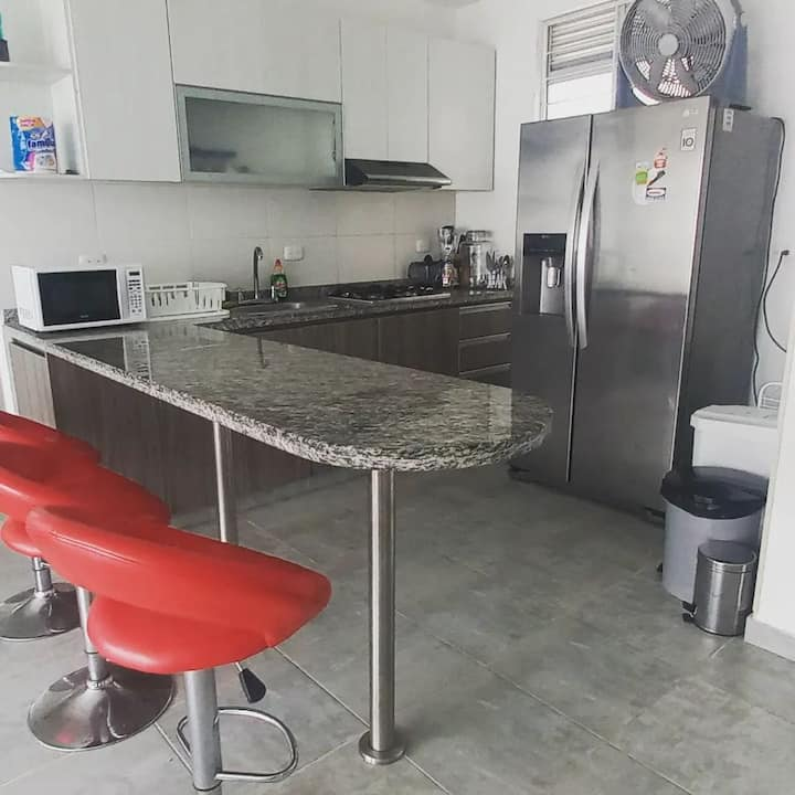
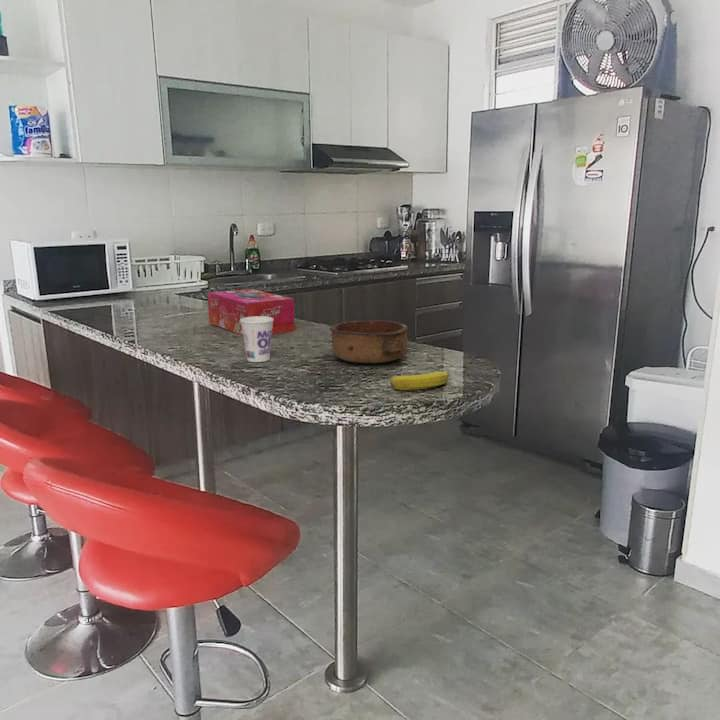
+ bowl (369, 342)
+ banana (423, 378)
+ cup (257, 339)
+ tissue box (249, 311)
